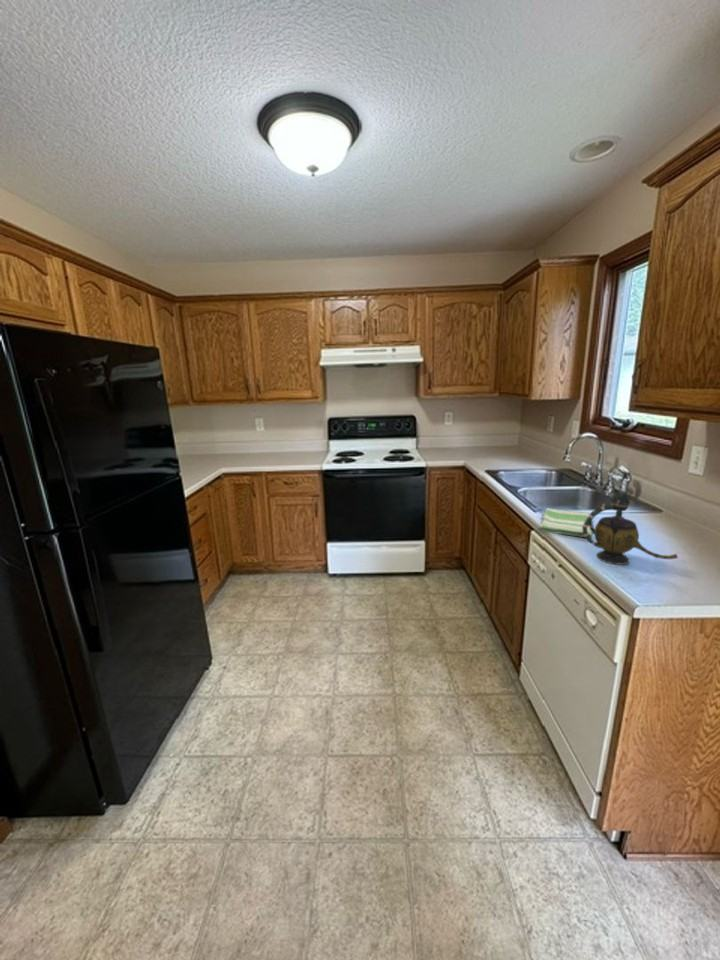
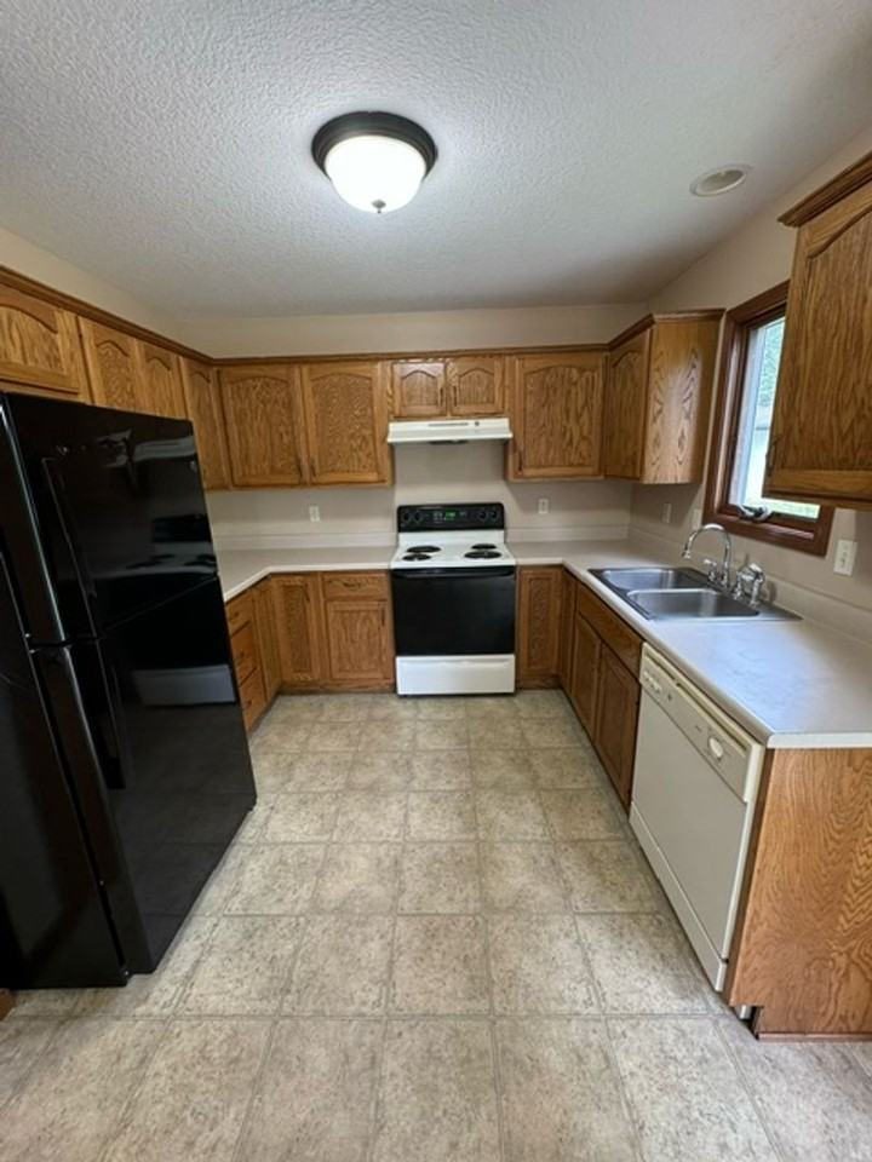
- teapot (630, 527)
- dish towel (565, 521)
